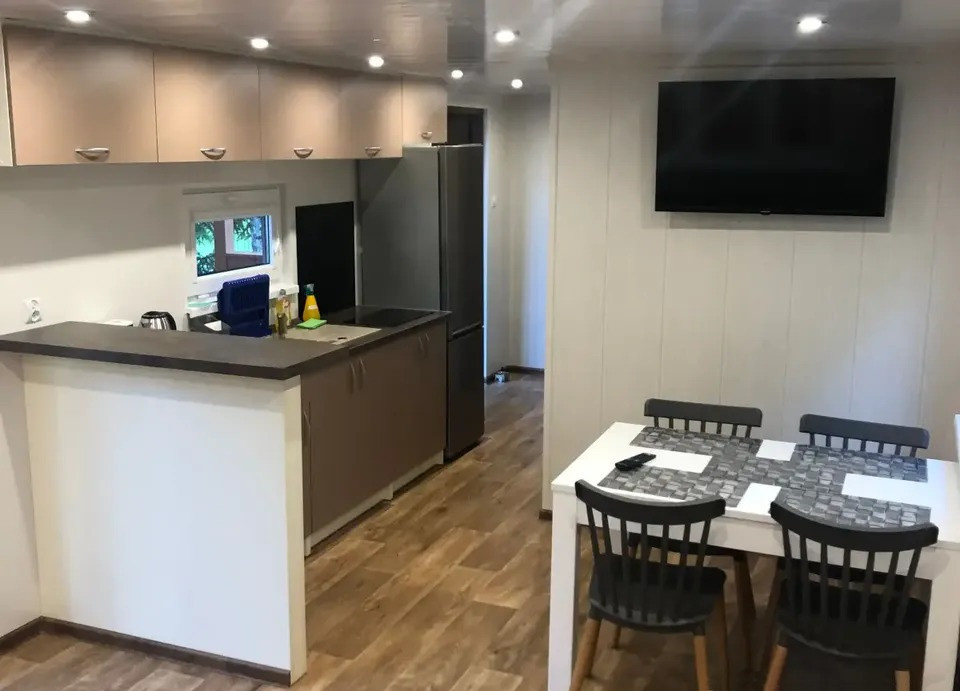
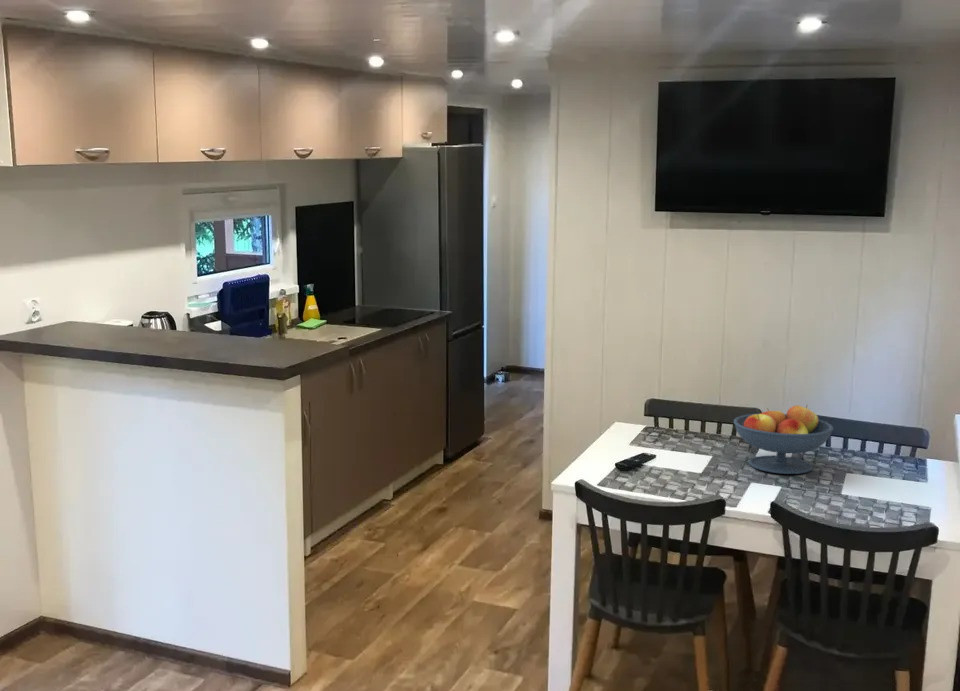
+ fruit bowl (782, 437)
